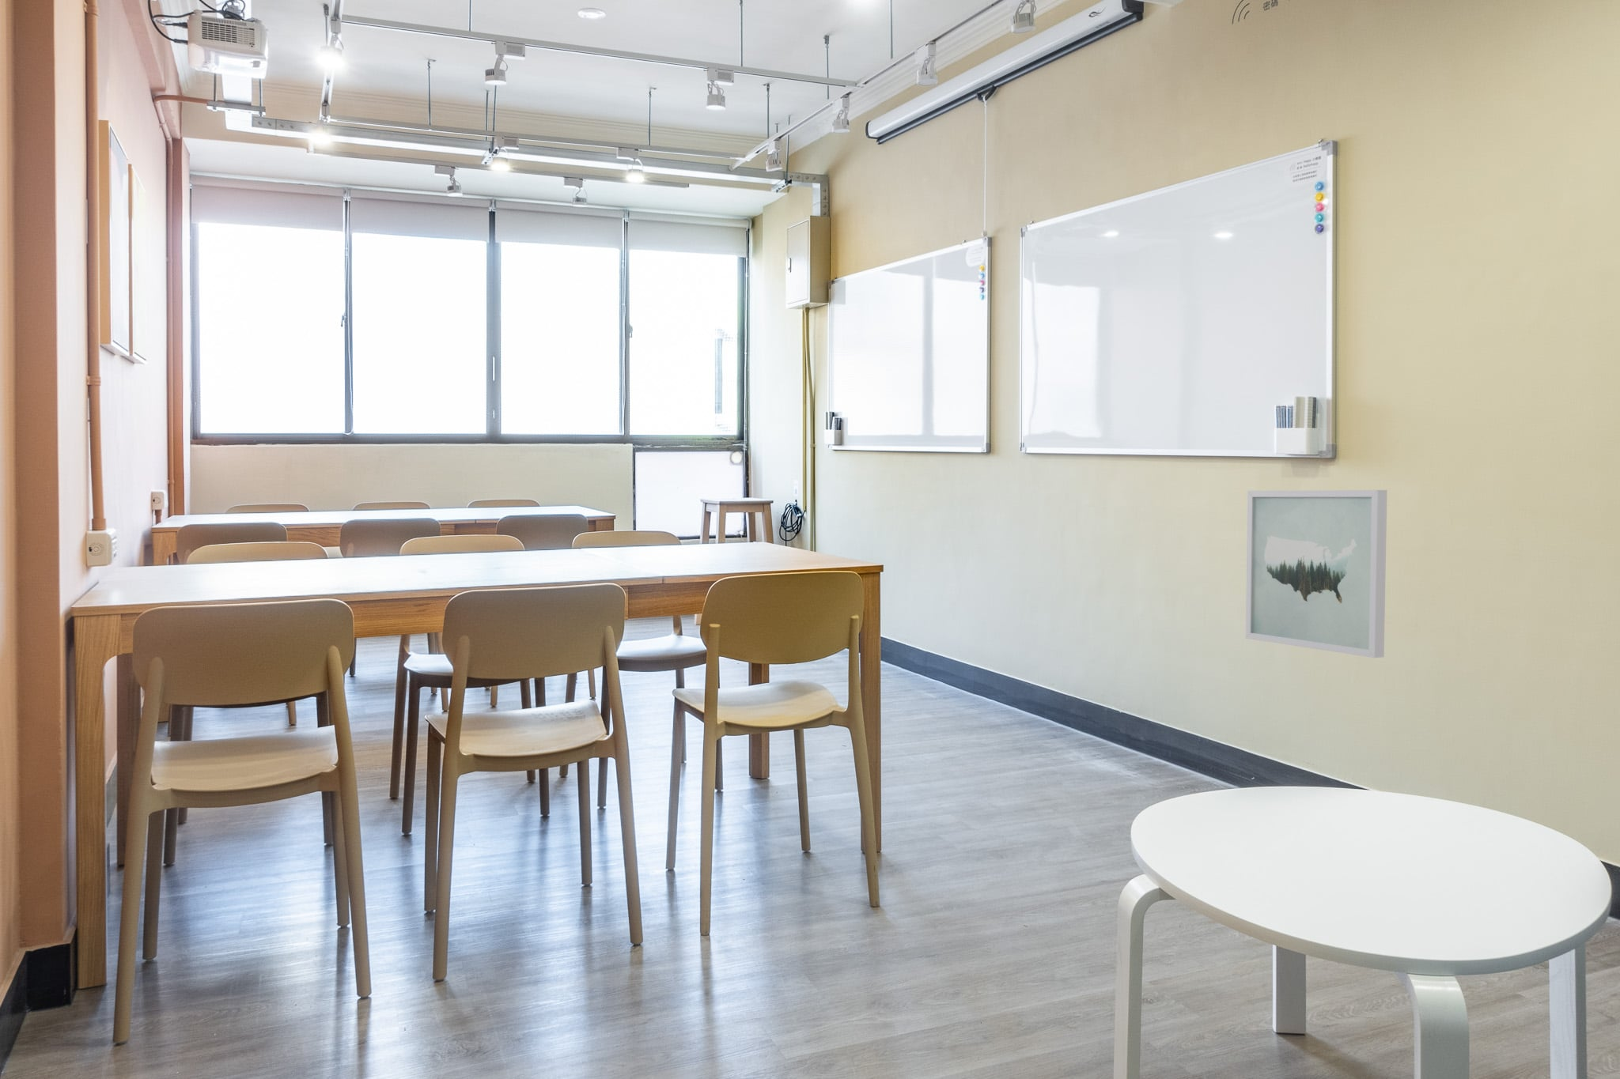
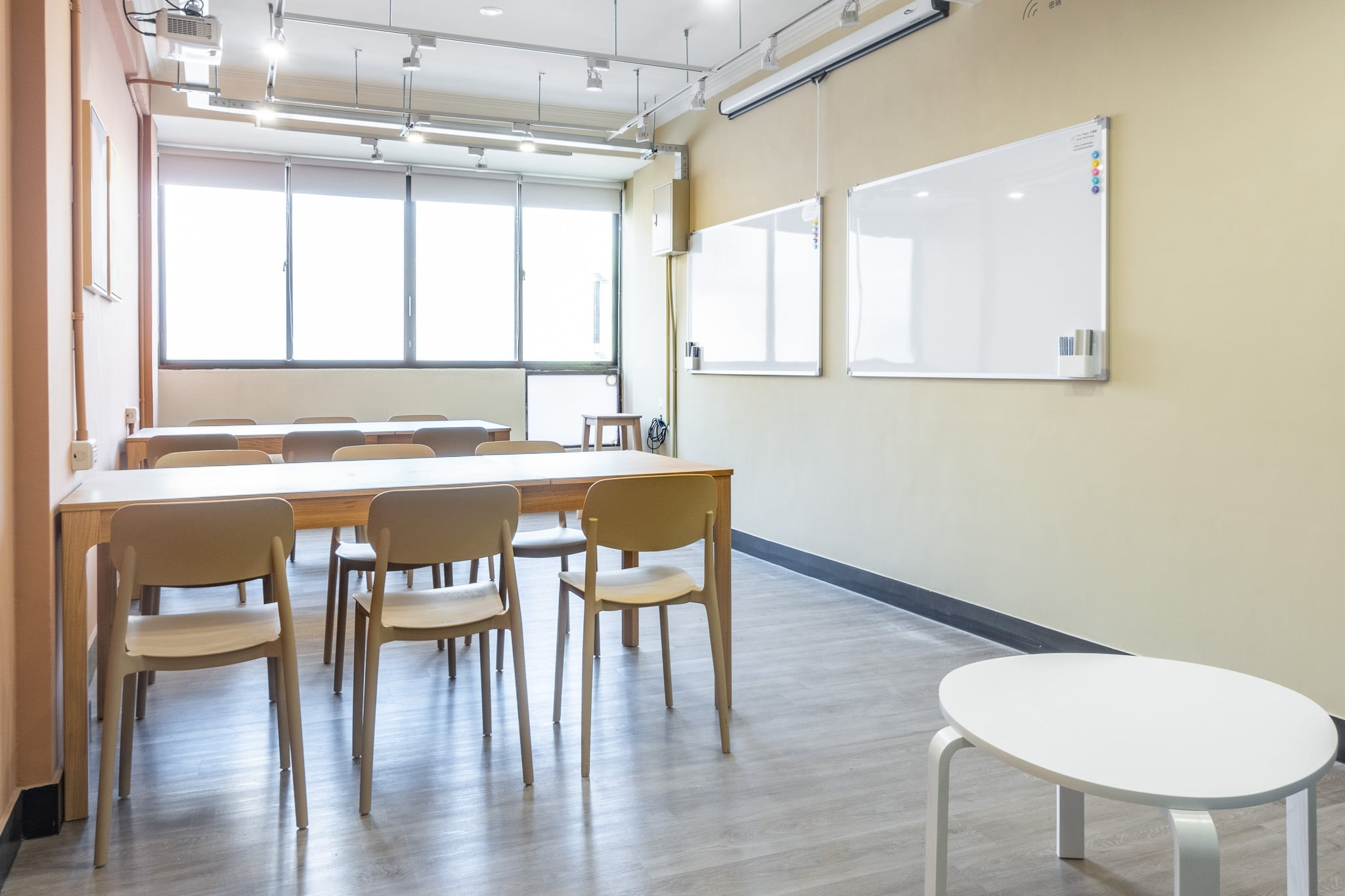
- wall art (1312, 568)
